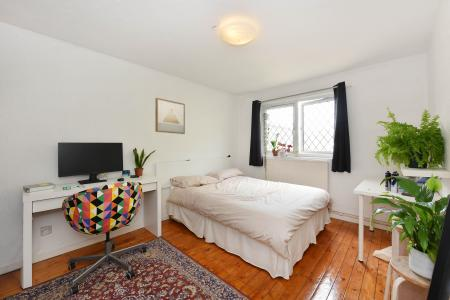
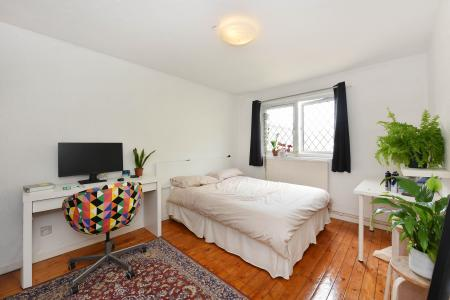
- wall art (170, 117)
